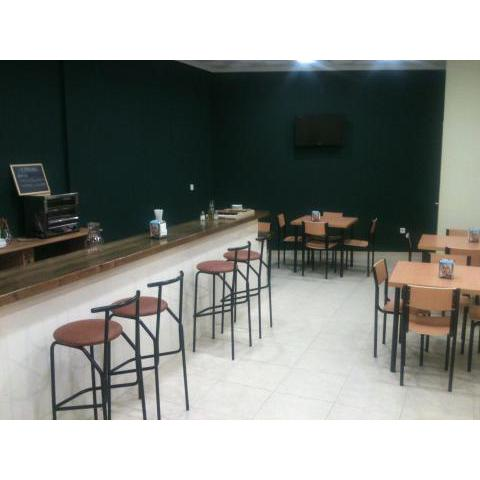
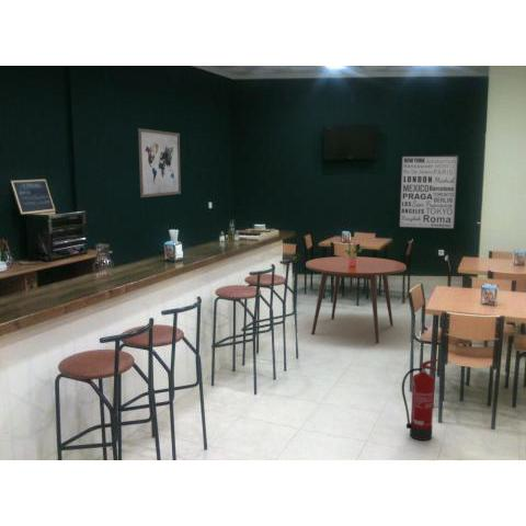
+ wall art (427, 192)
+ fire extinguisher (419, 397)
+ potted plant (353, 252)
+ dining table (336, 297)
+ wall art (160, 163)
